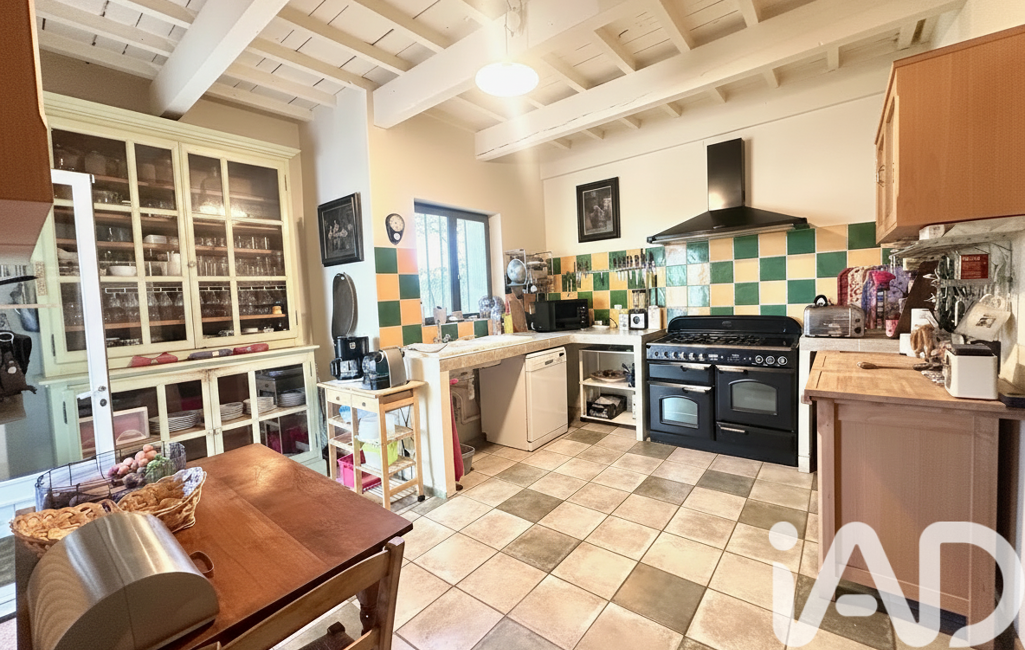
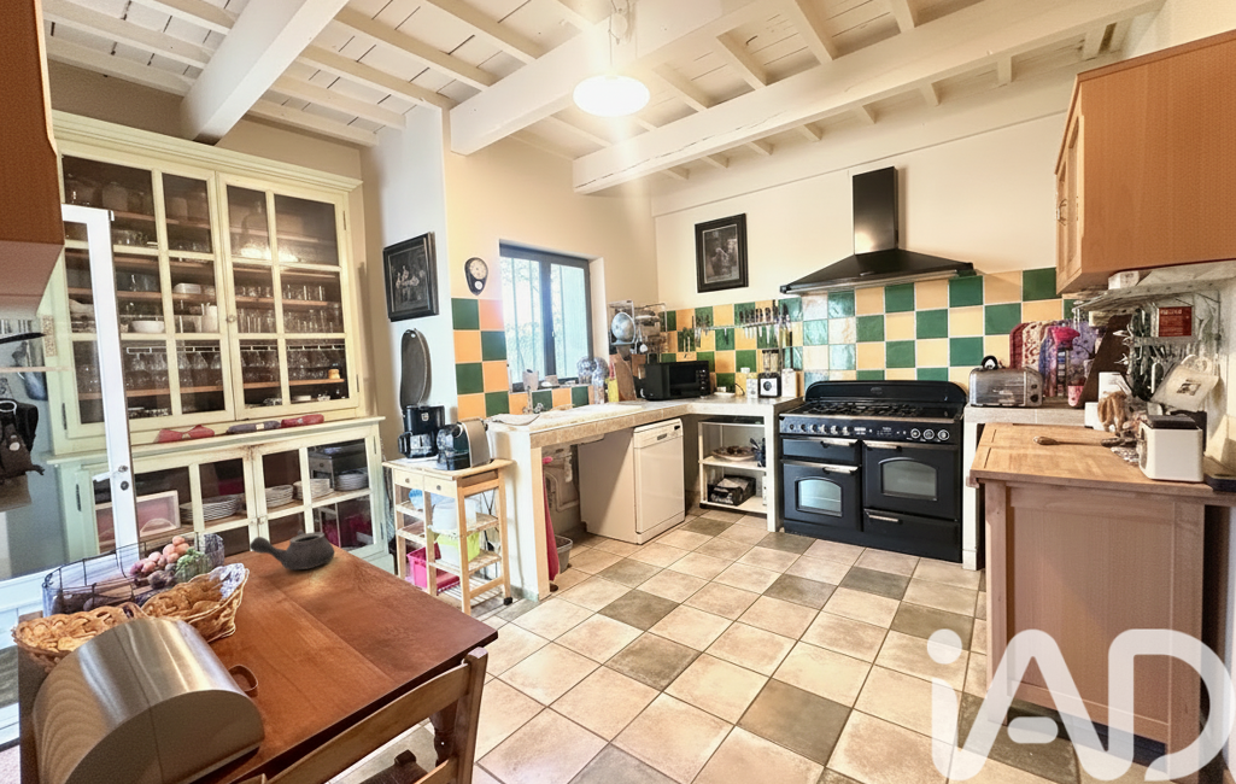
+ teapot (293, 548)
